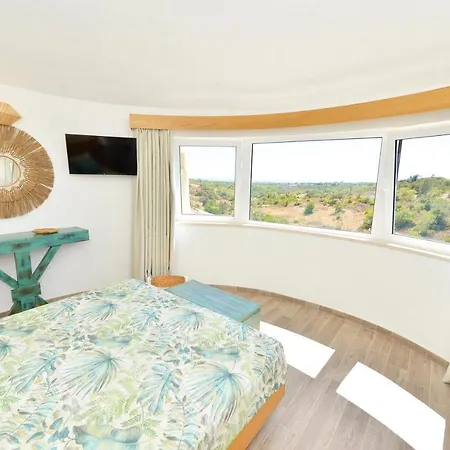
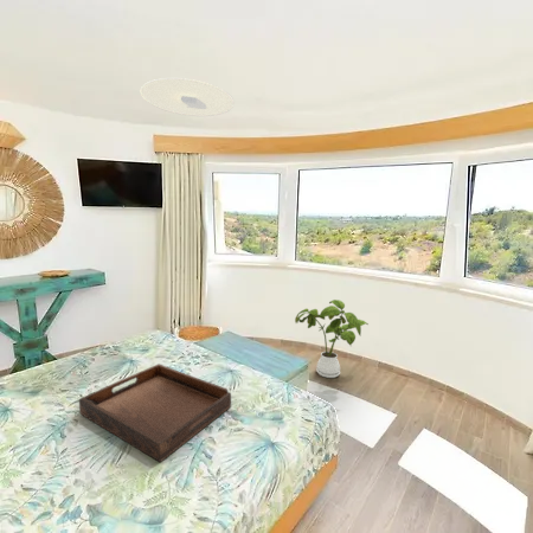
+ serving tray (159, 402)
+ ceiling light (188, 95)
+ house plant (338, 339)
